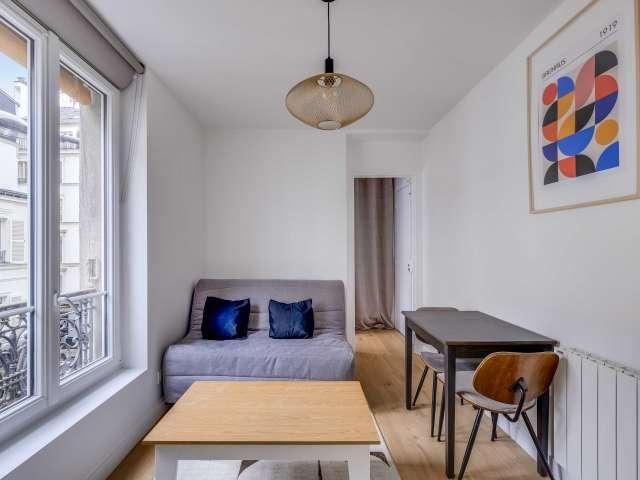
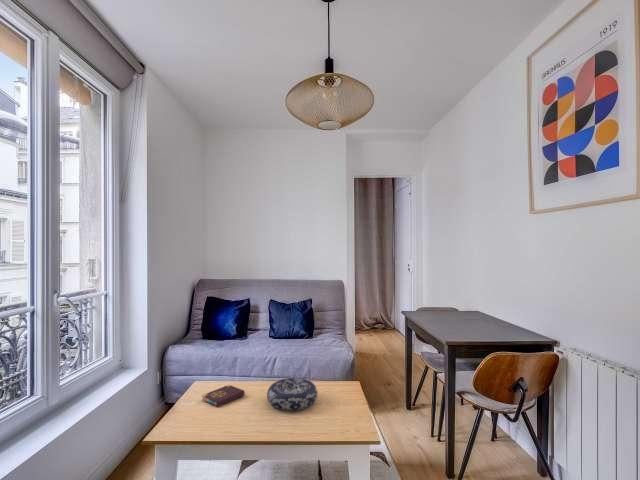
+ book (223, 395)
+ decorative bowl (292, 393)
